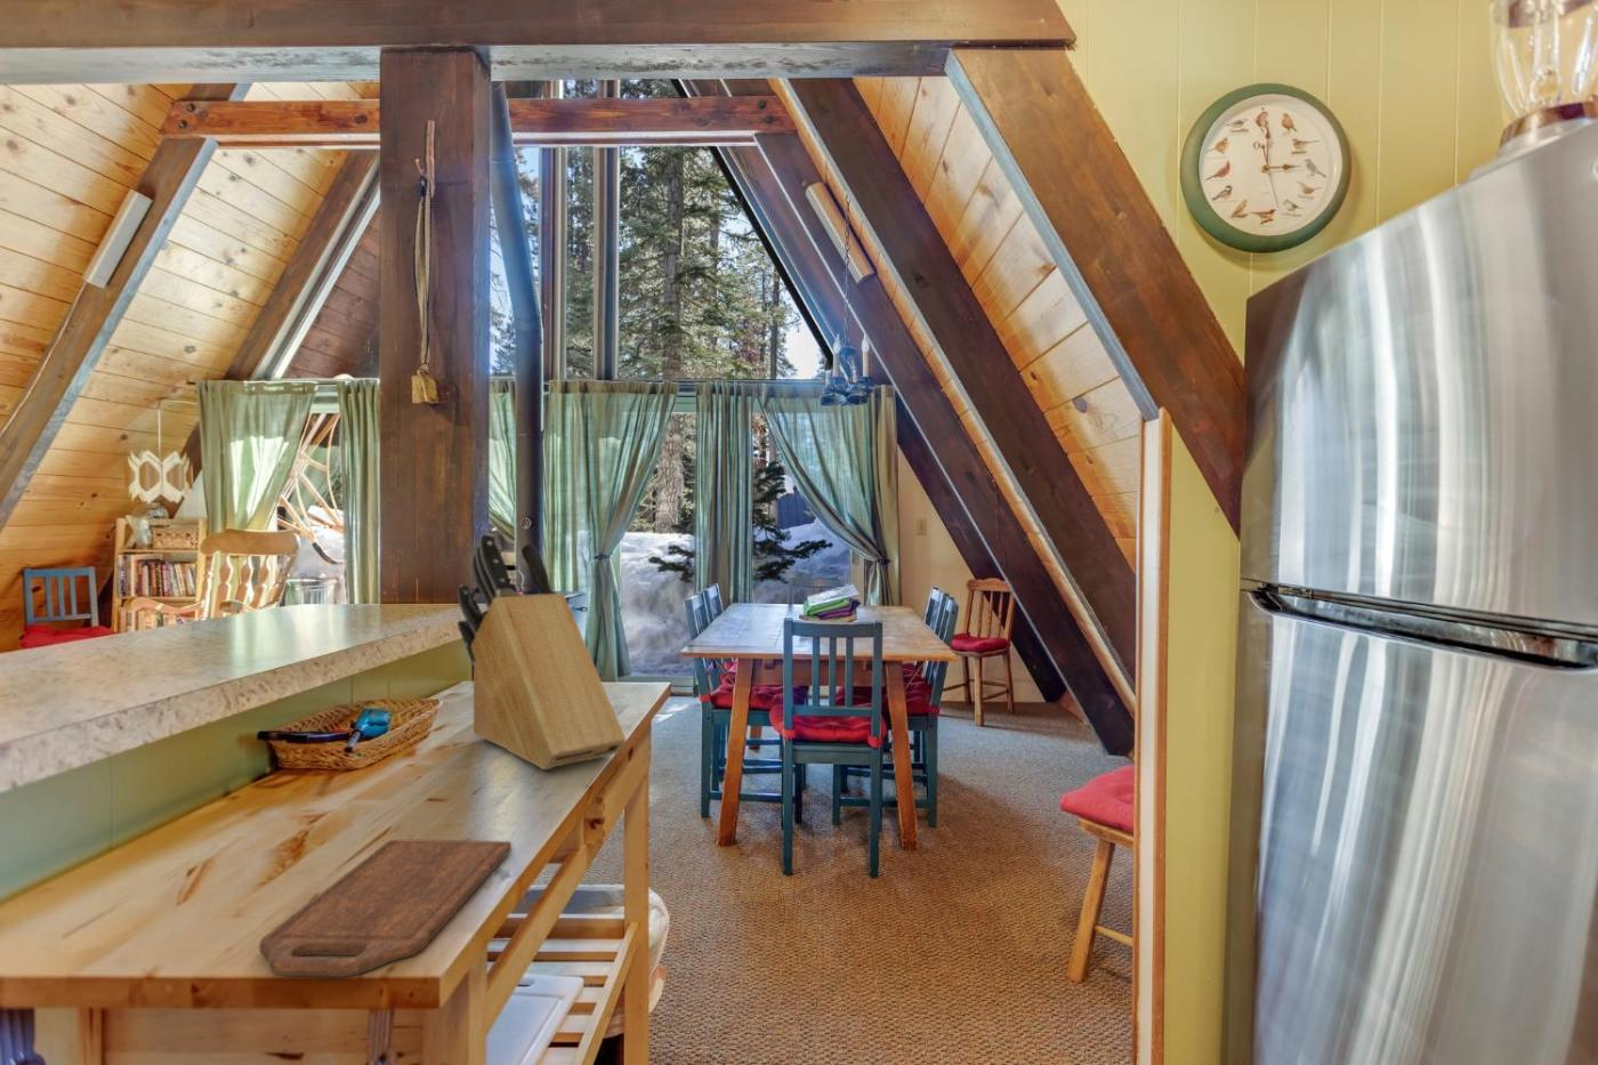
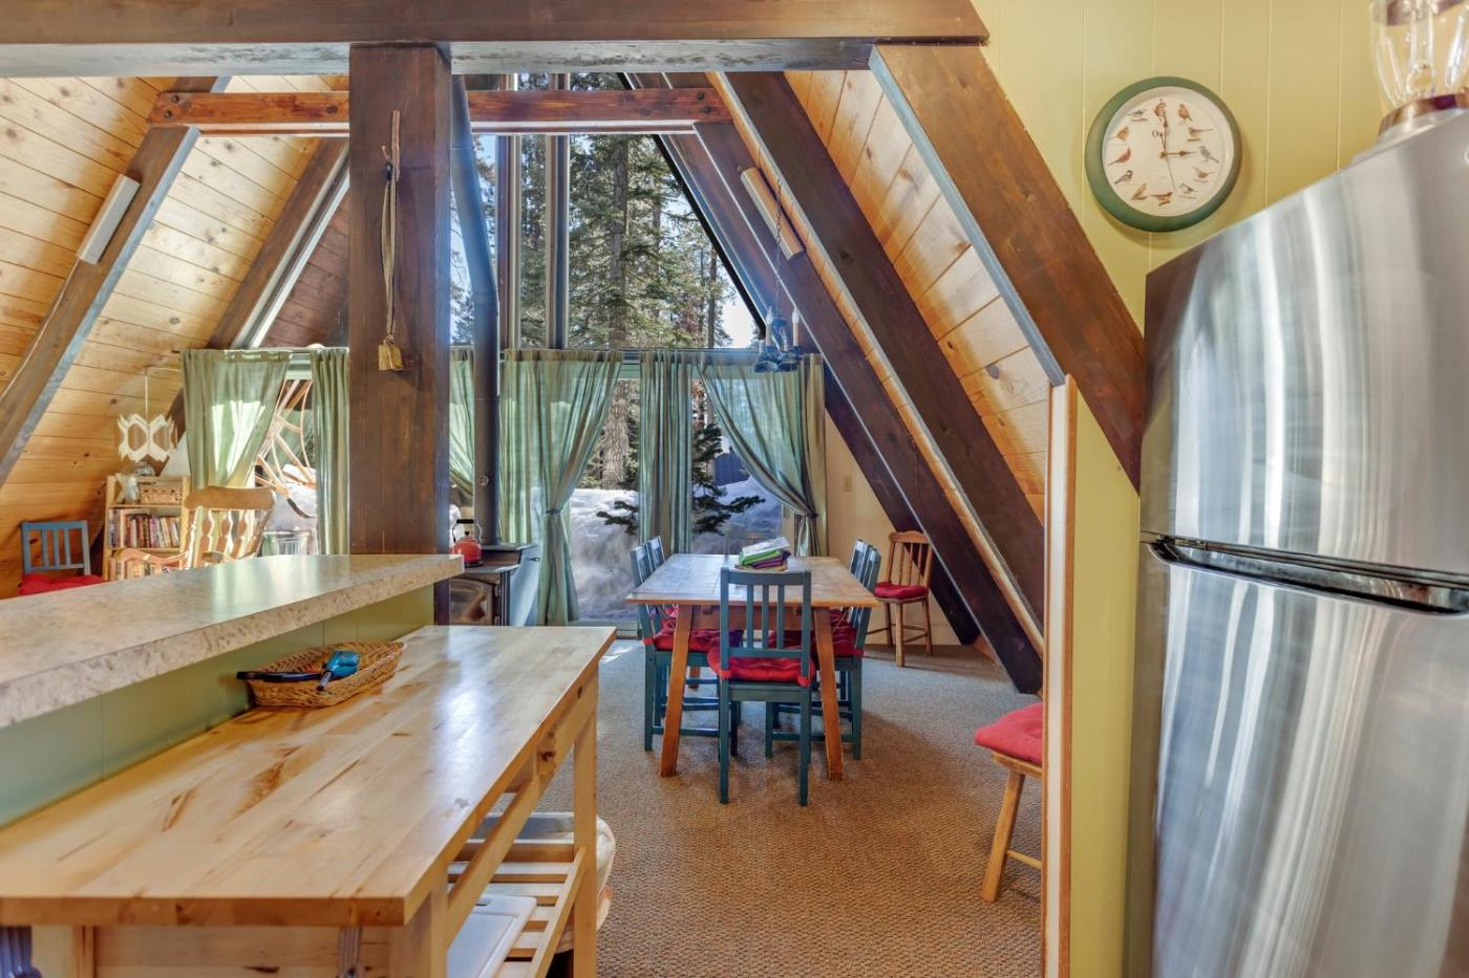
- knife block (532, 638)
- cutting board (392, 897)
